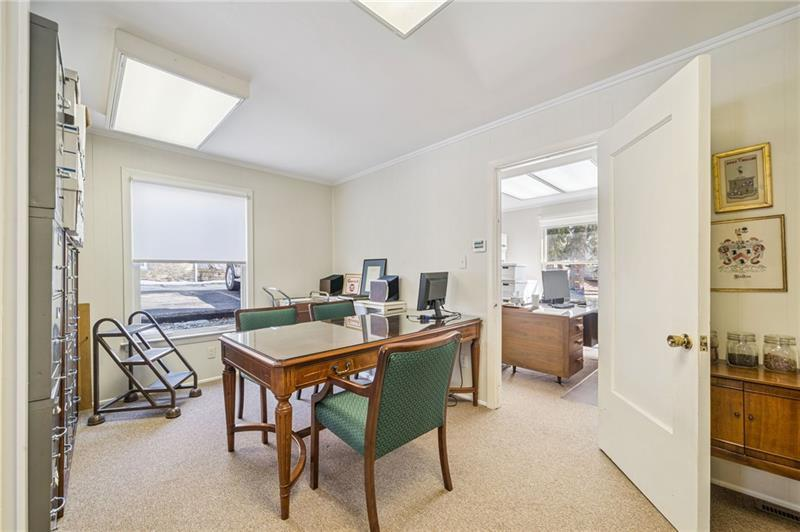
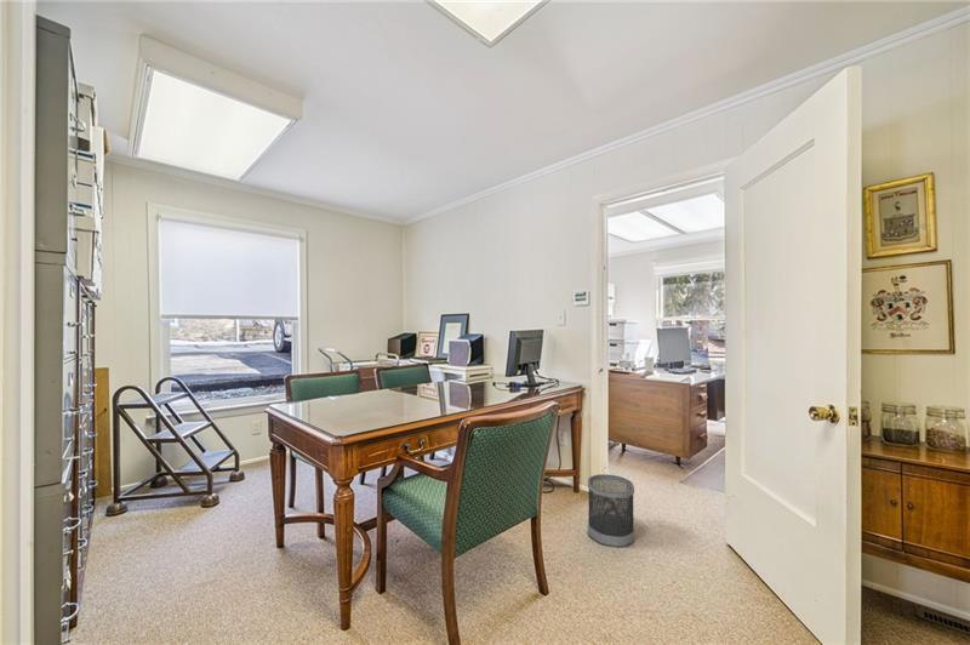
+ wastebasket (610, 508)
